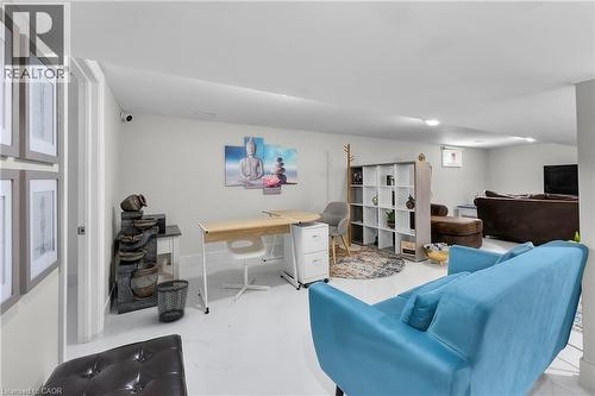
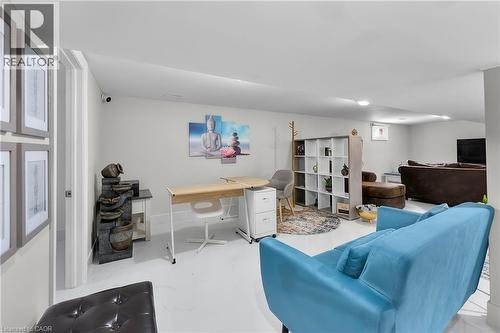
- wastebasket (171, 300)
